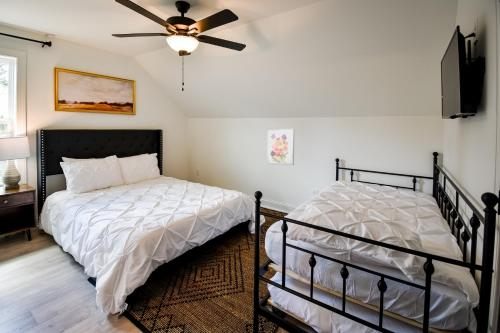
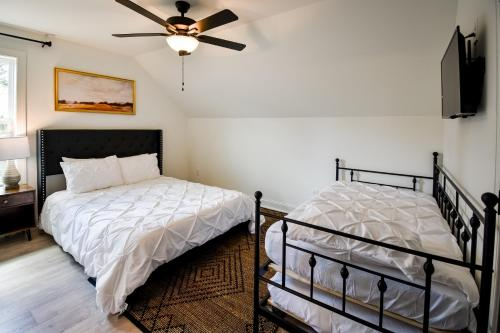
- wall art (280, 147)
